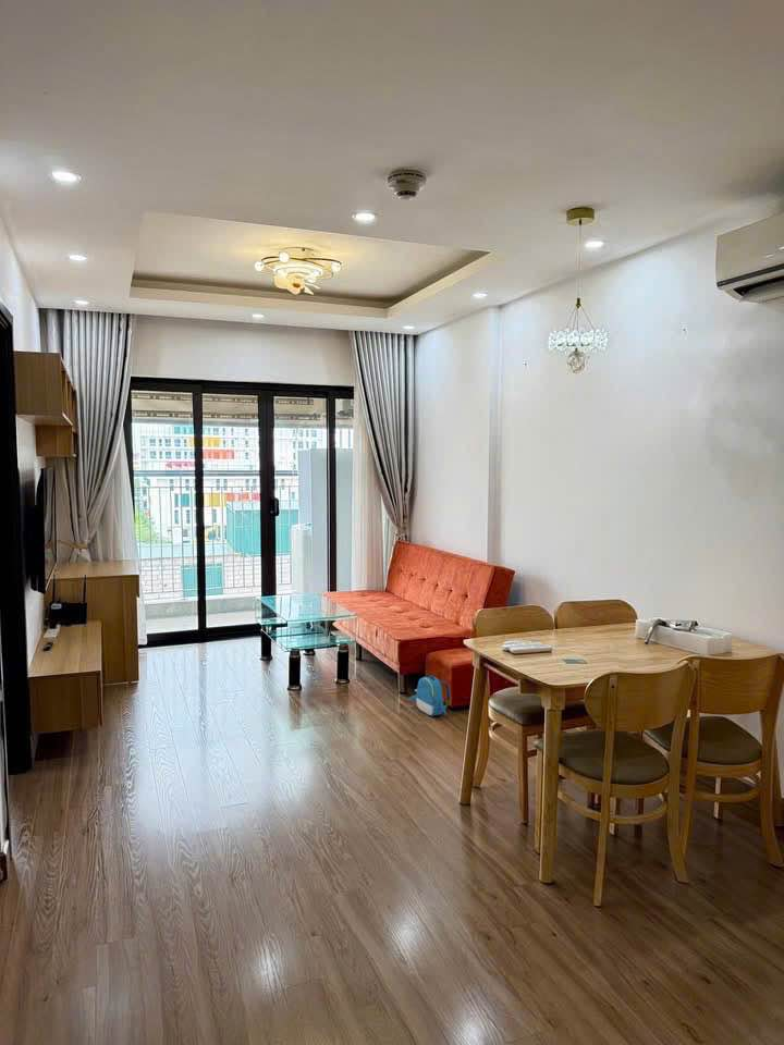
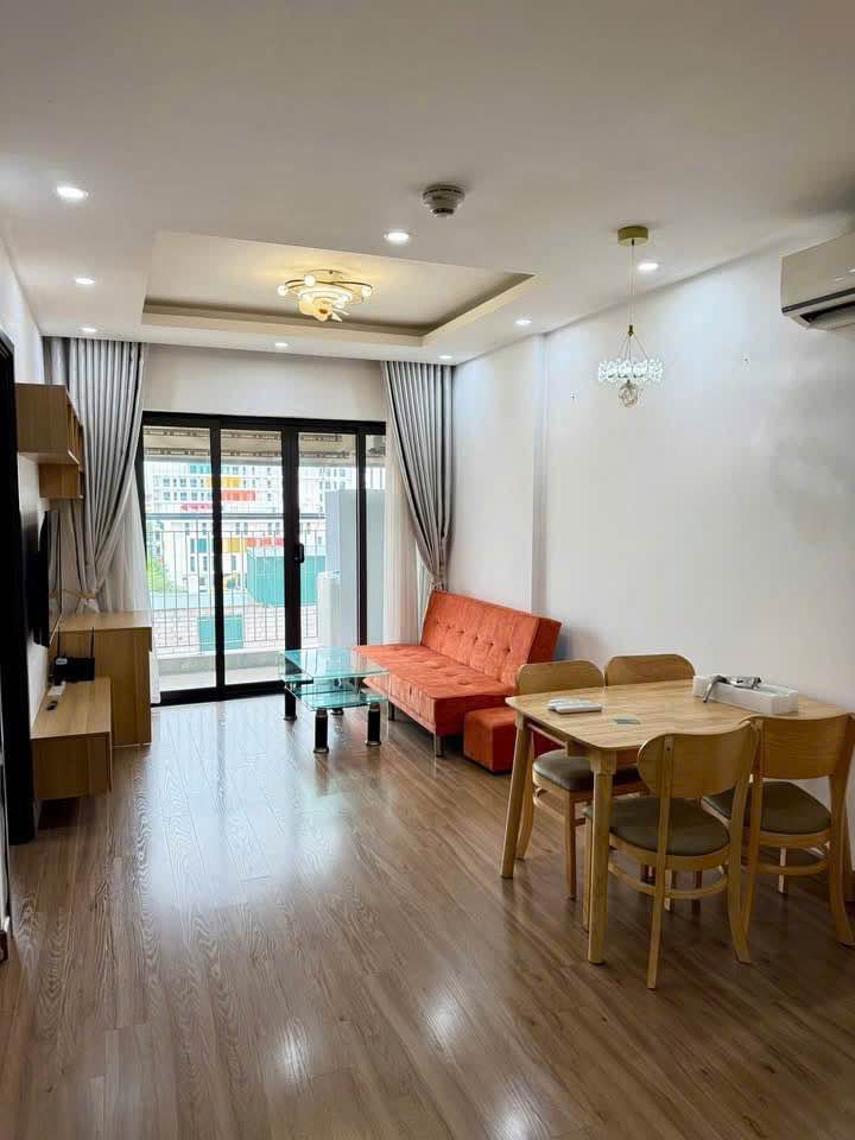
- backpack (433, 693)
